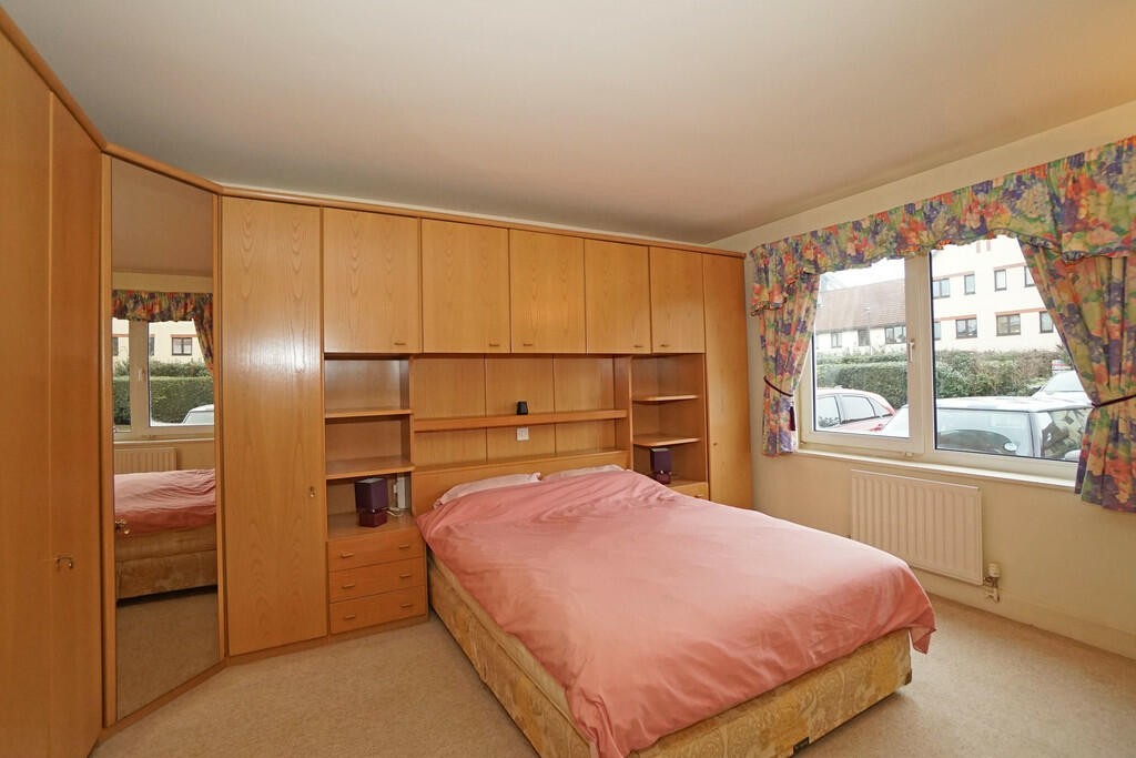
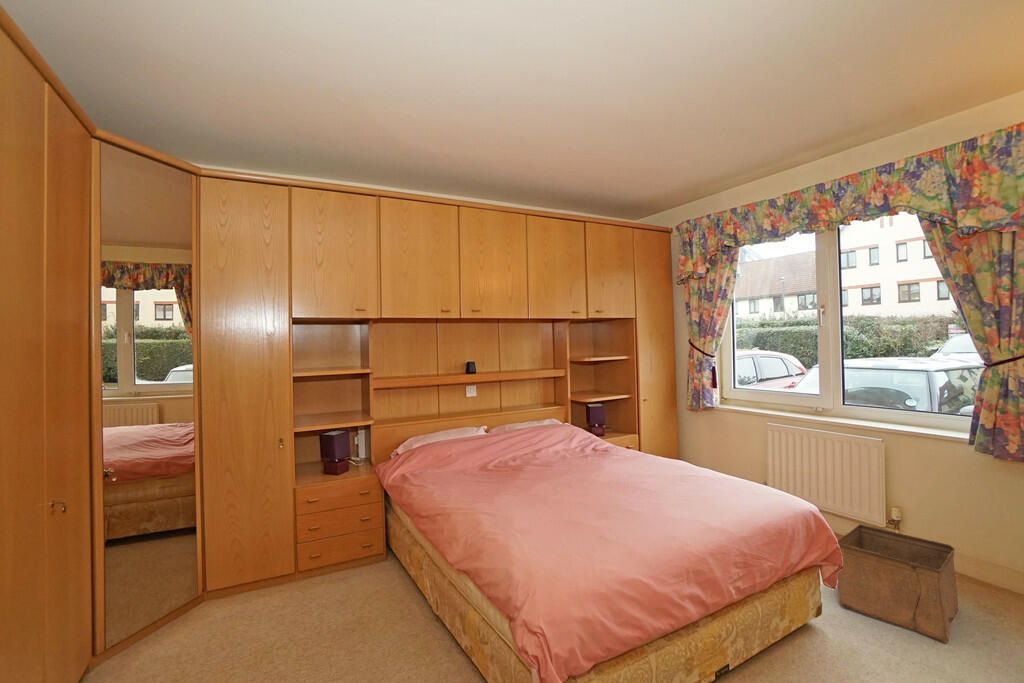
+ storage bin (897, 576)
